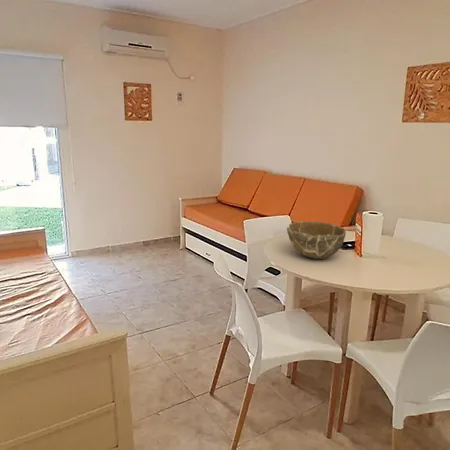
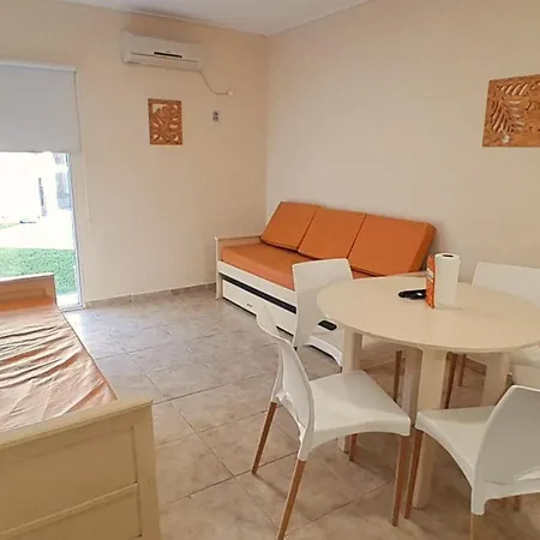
- bowl (314, 242)
